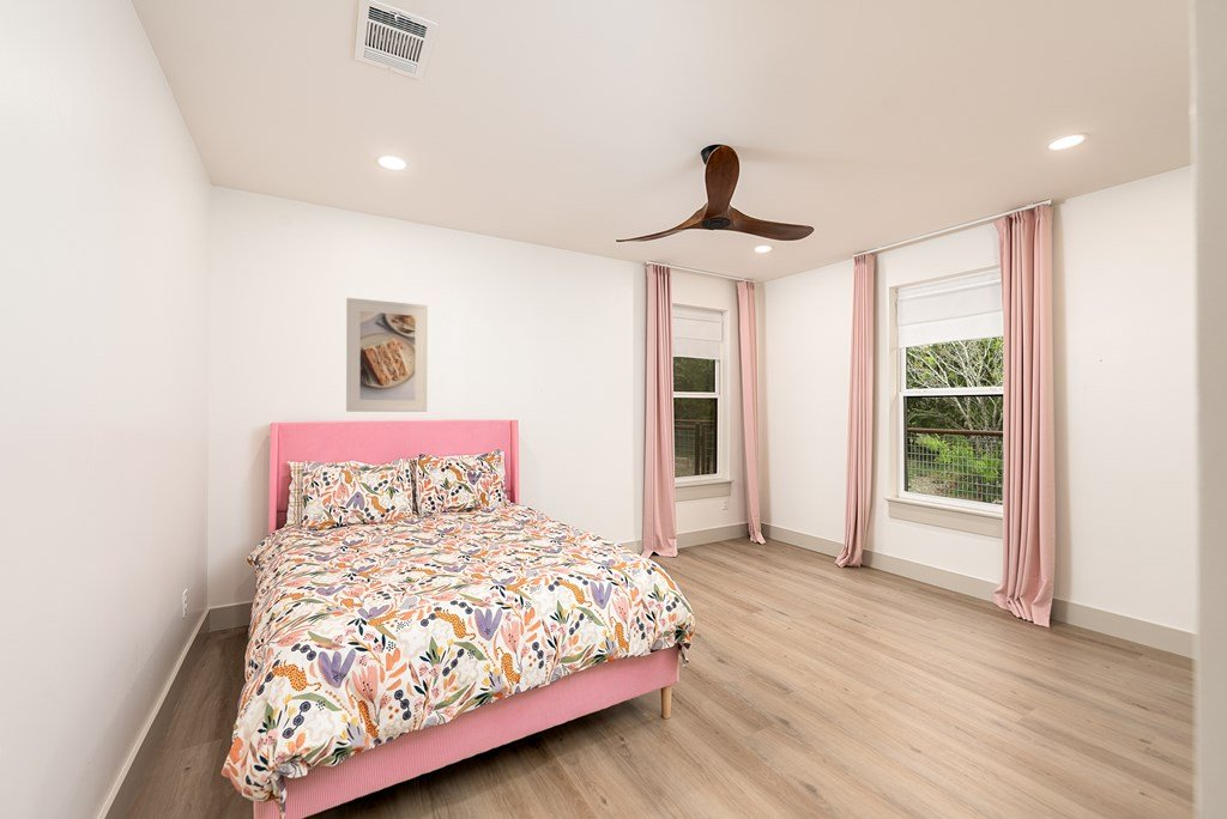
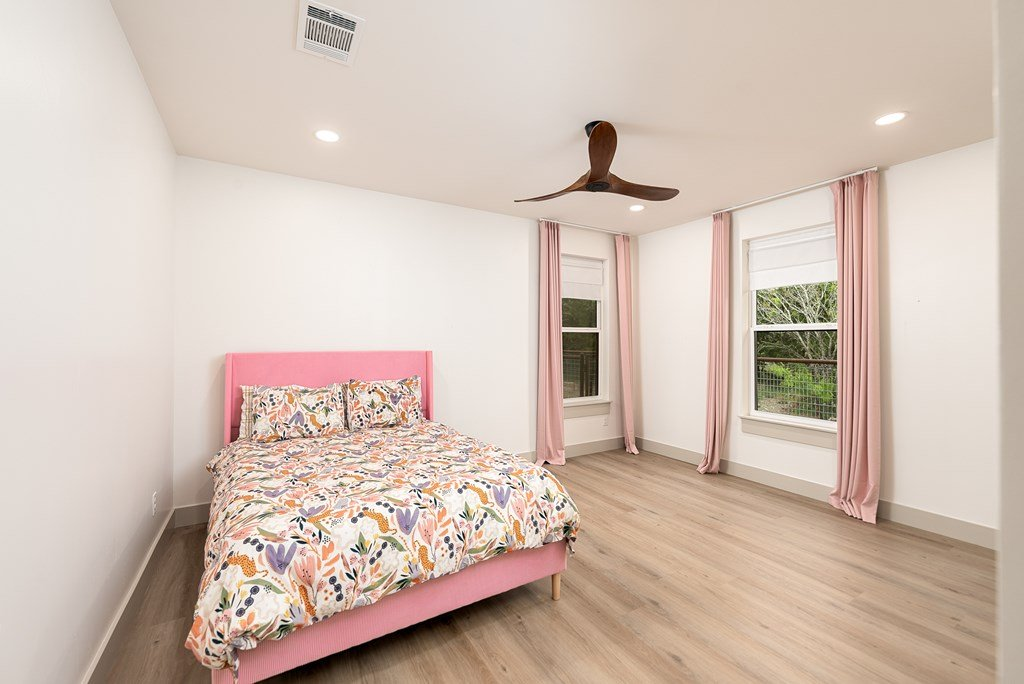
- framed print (387, 356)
